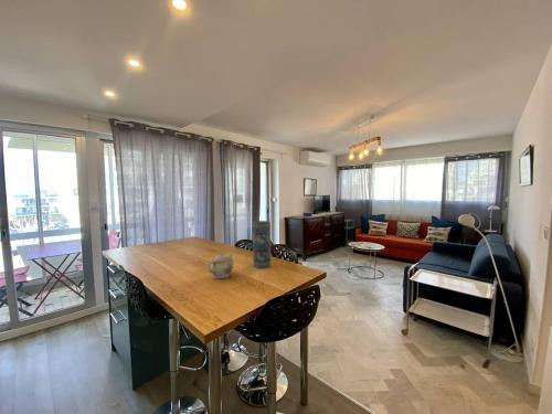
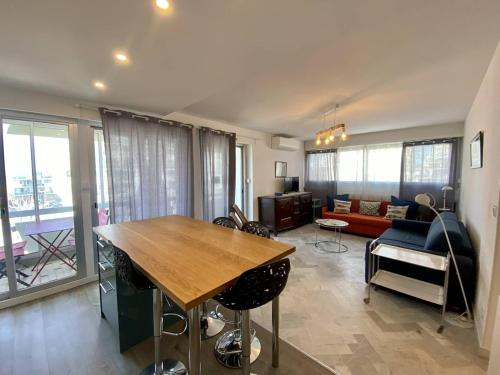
- teapot (221, 265)
- vase (262, 243)
